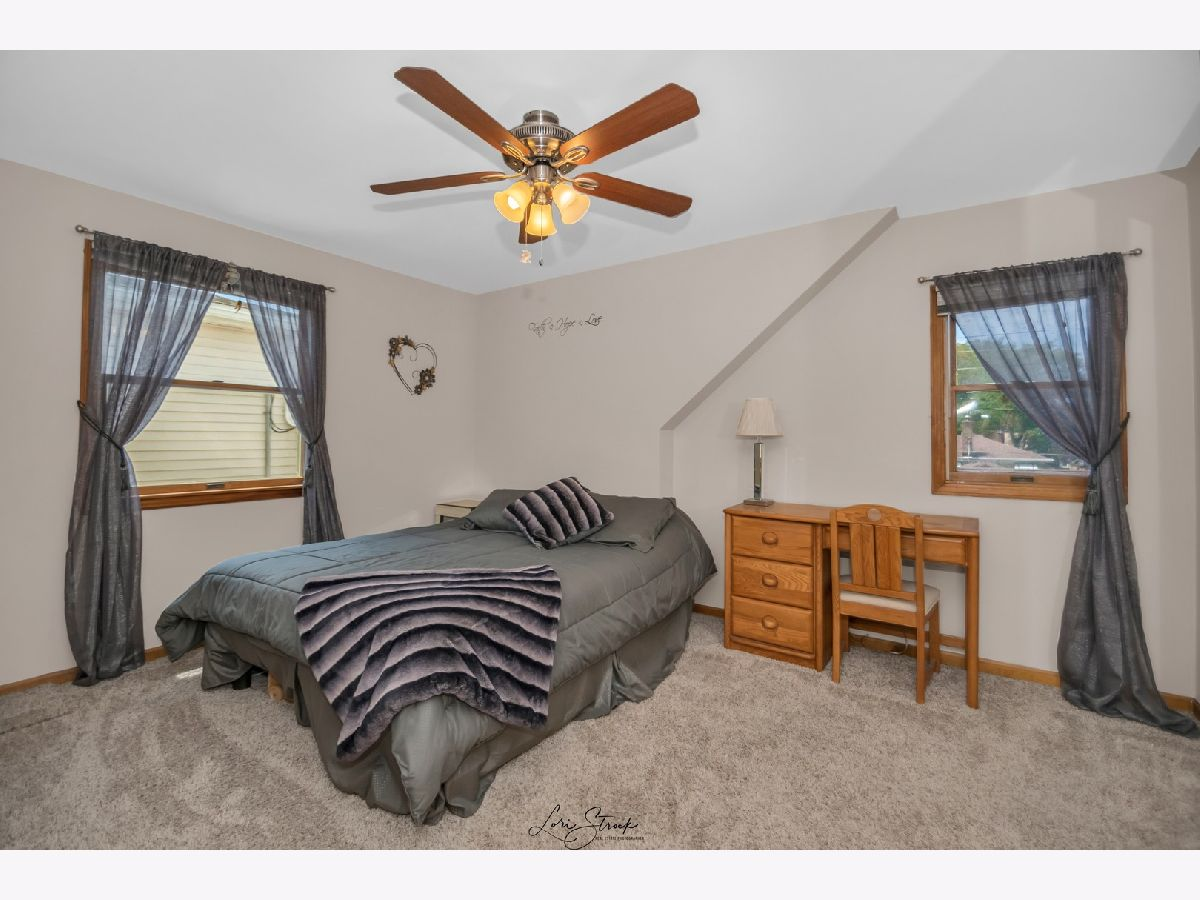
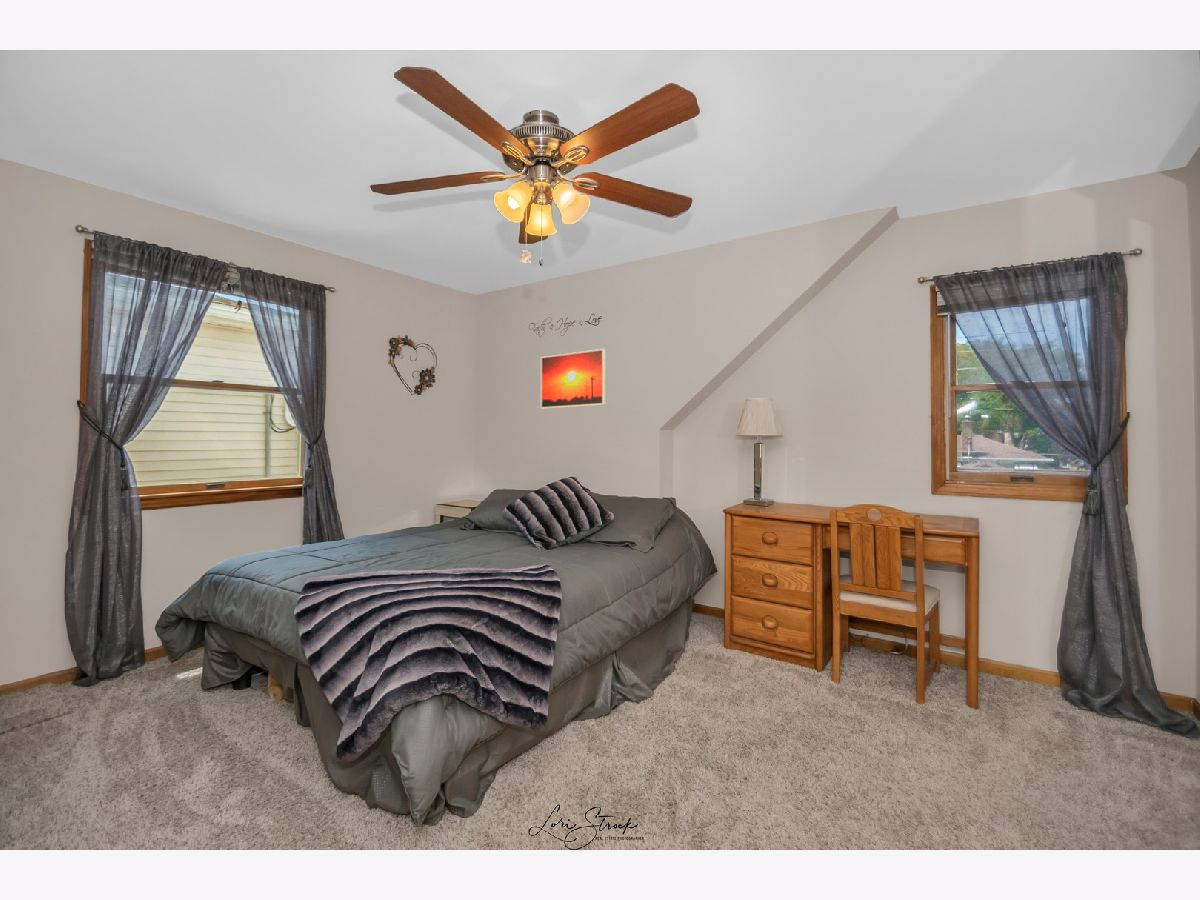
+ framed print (572, 379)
